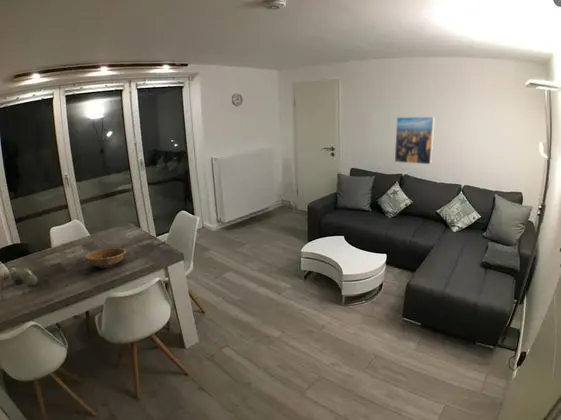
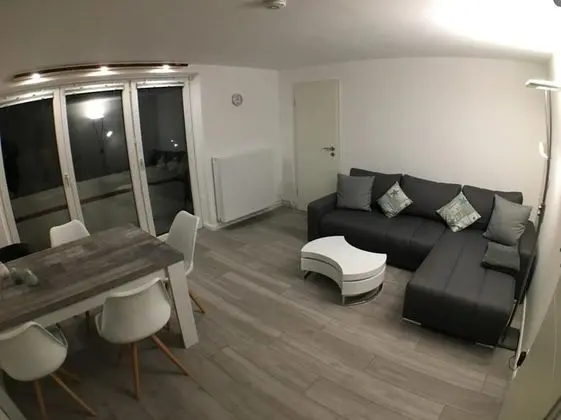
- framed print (413, 140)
- decorative bowl (106, 258)
